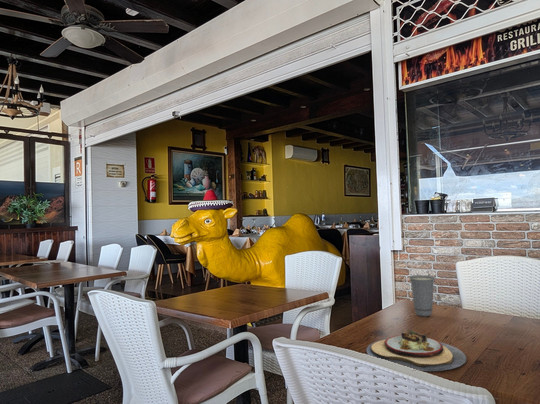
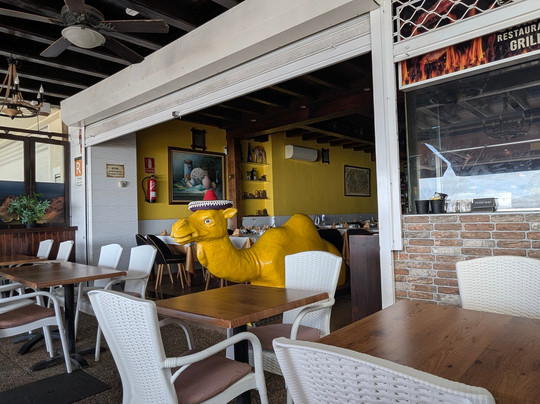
- cup (422, 295)
- plate (414, 342)
